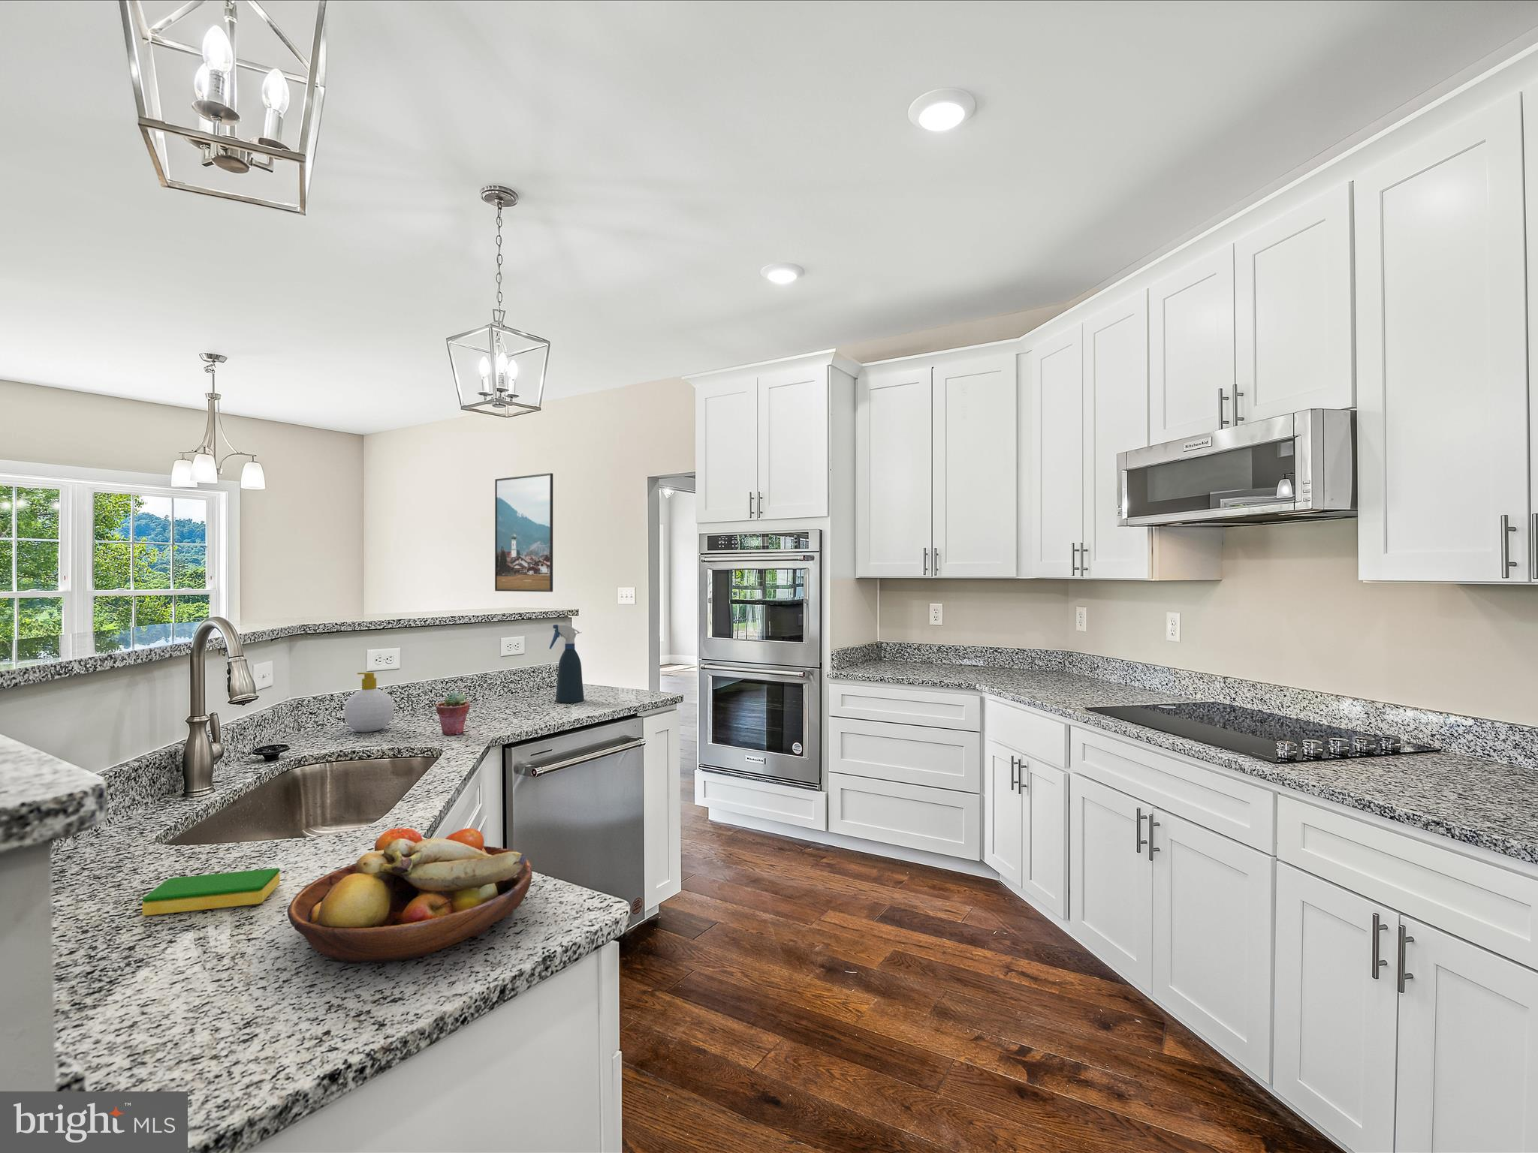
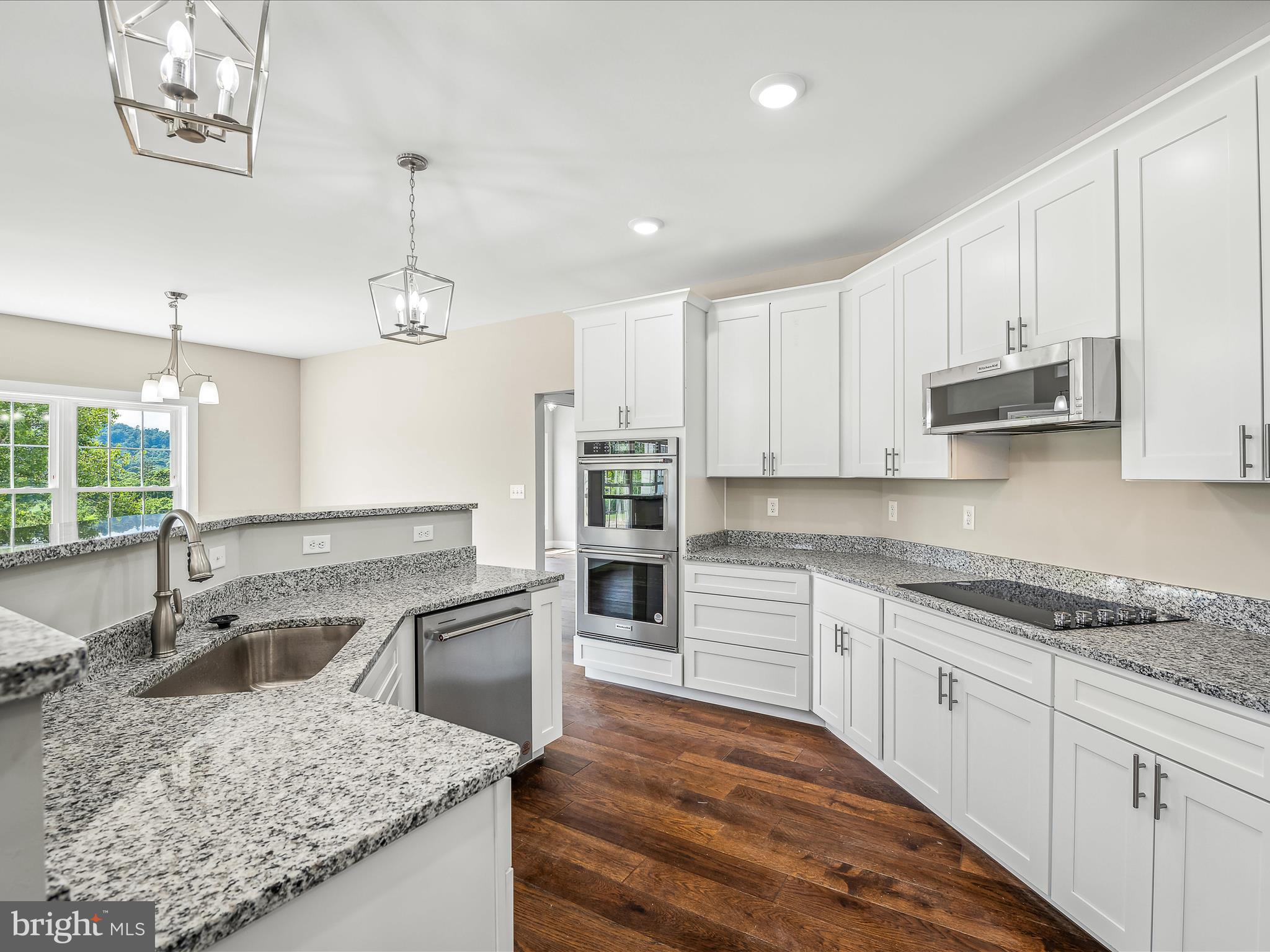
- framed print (523, 534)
- spray bottle (568, 662)
- potted succulent (453, 712)
- soap bottle (368, 701)
- fruit bowl (420, 873)
- dish sponge (214, 890)
